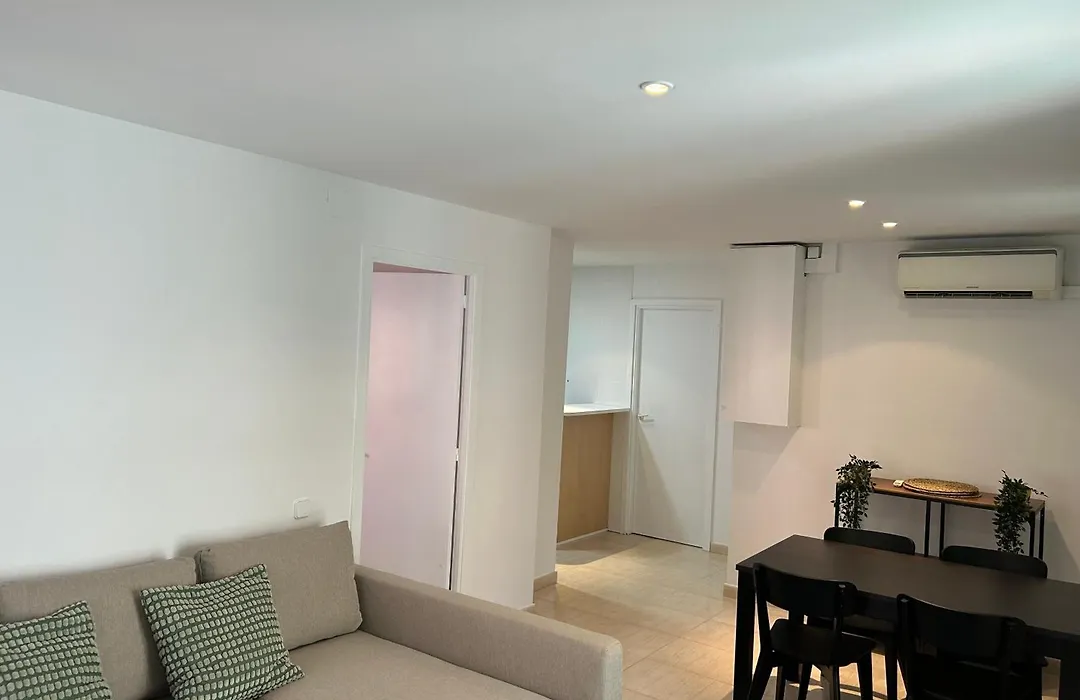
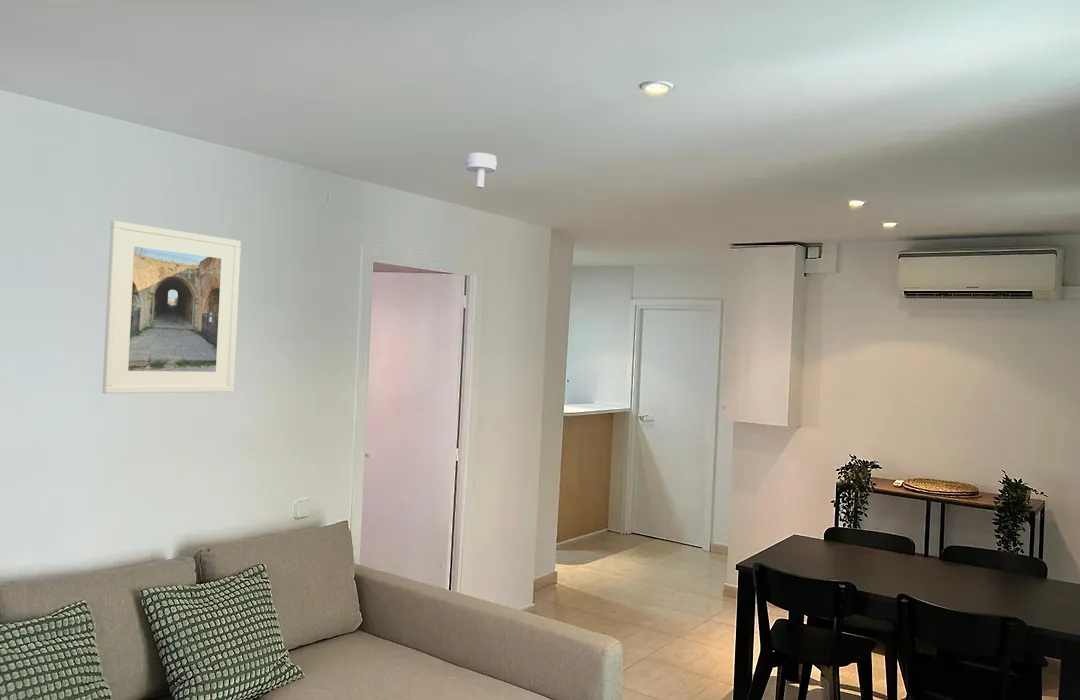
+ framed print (176, 312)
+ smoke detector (480, 171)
